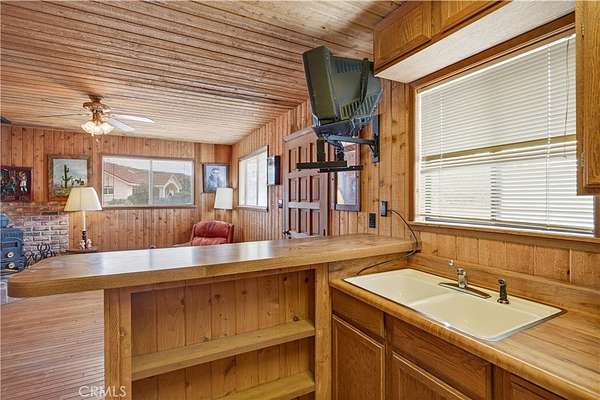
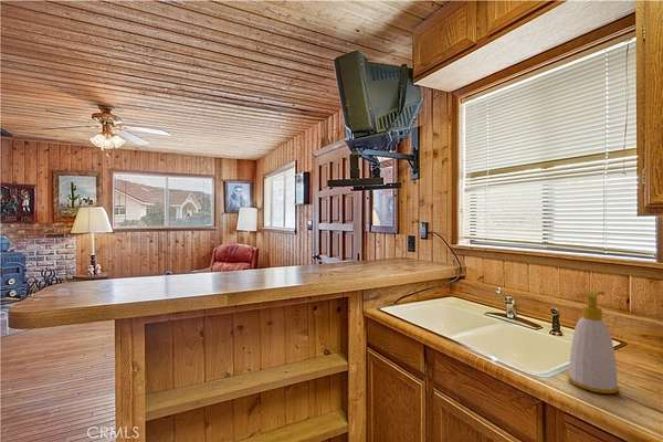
+ soap bottle (592, 337)
